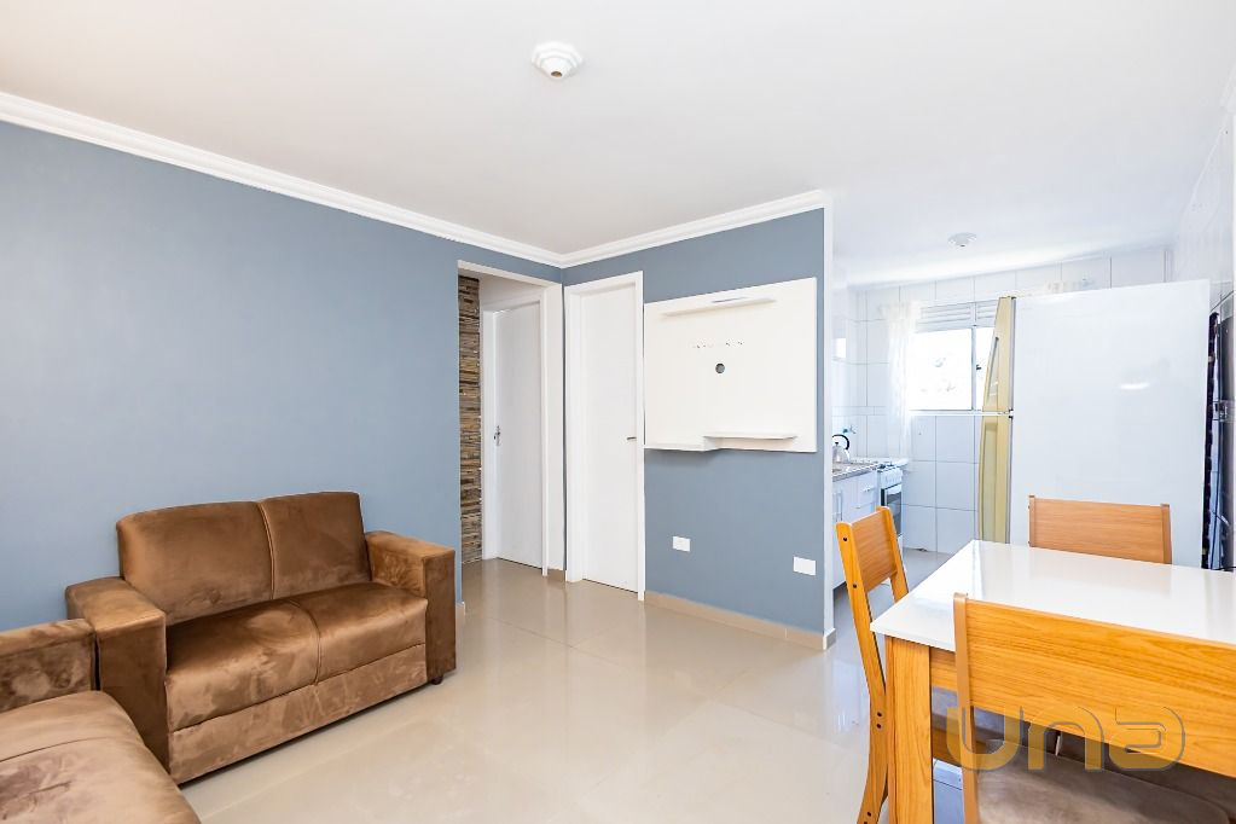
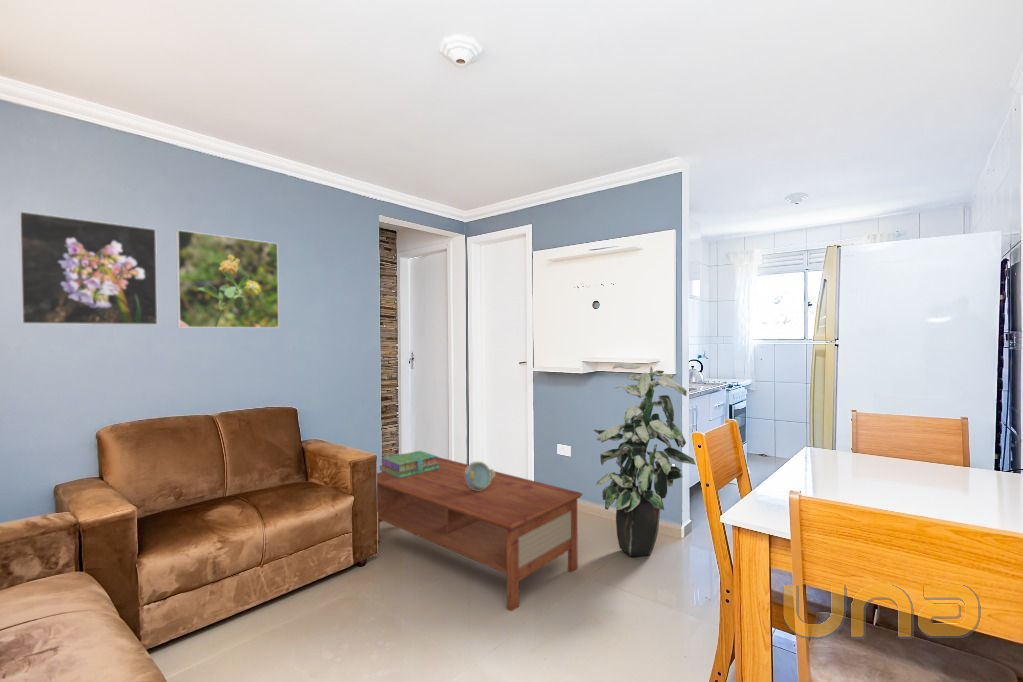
+ stack of books (410, 463)
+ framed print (231, 282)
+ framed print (93, 272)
+ decorative bowl (477, 475)
+ coffee table (467, 519)
+ indoor plant (638, 456)
